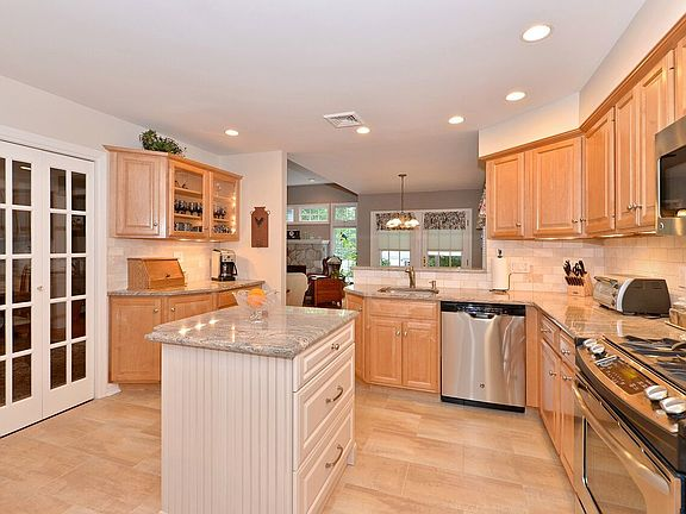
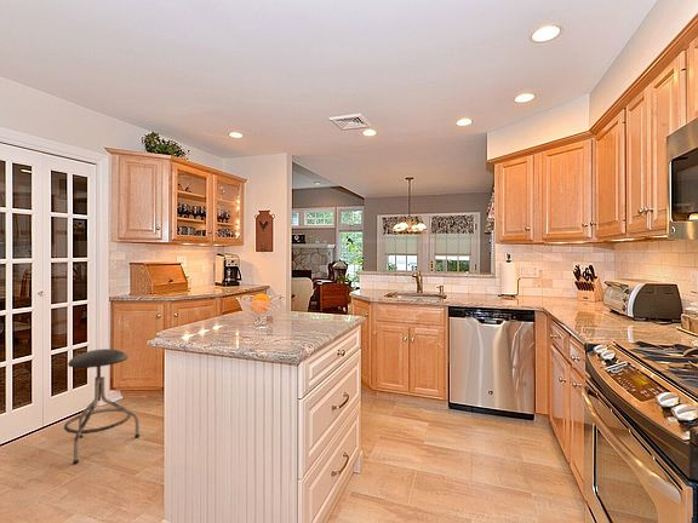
+ stool (103, 396)
